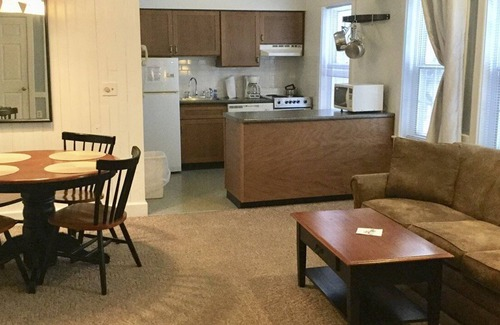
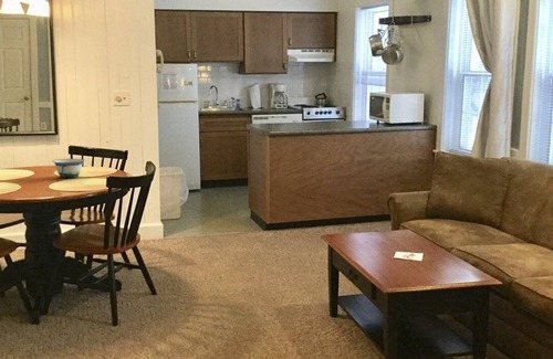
+ bowl (69, 168)
